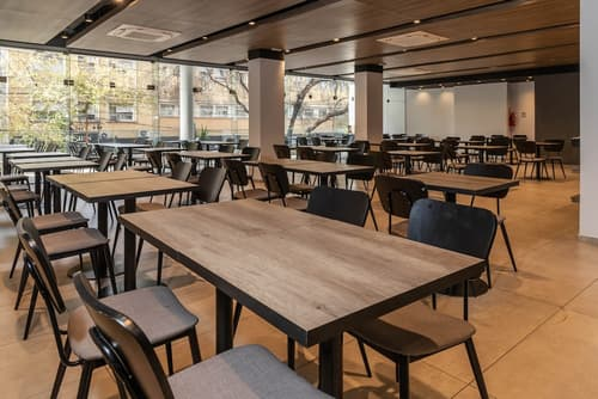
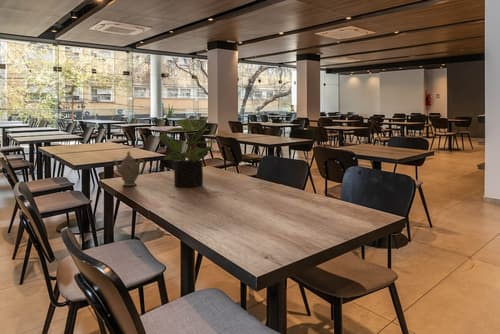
+ potted plant (192, 150)
+ chinaware (128, 168)
